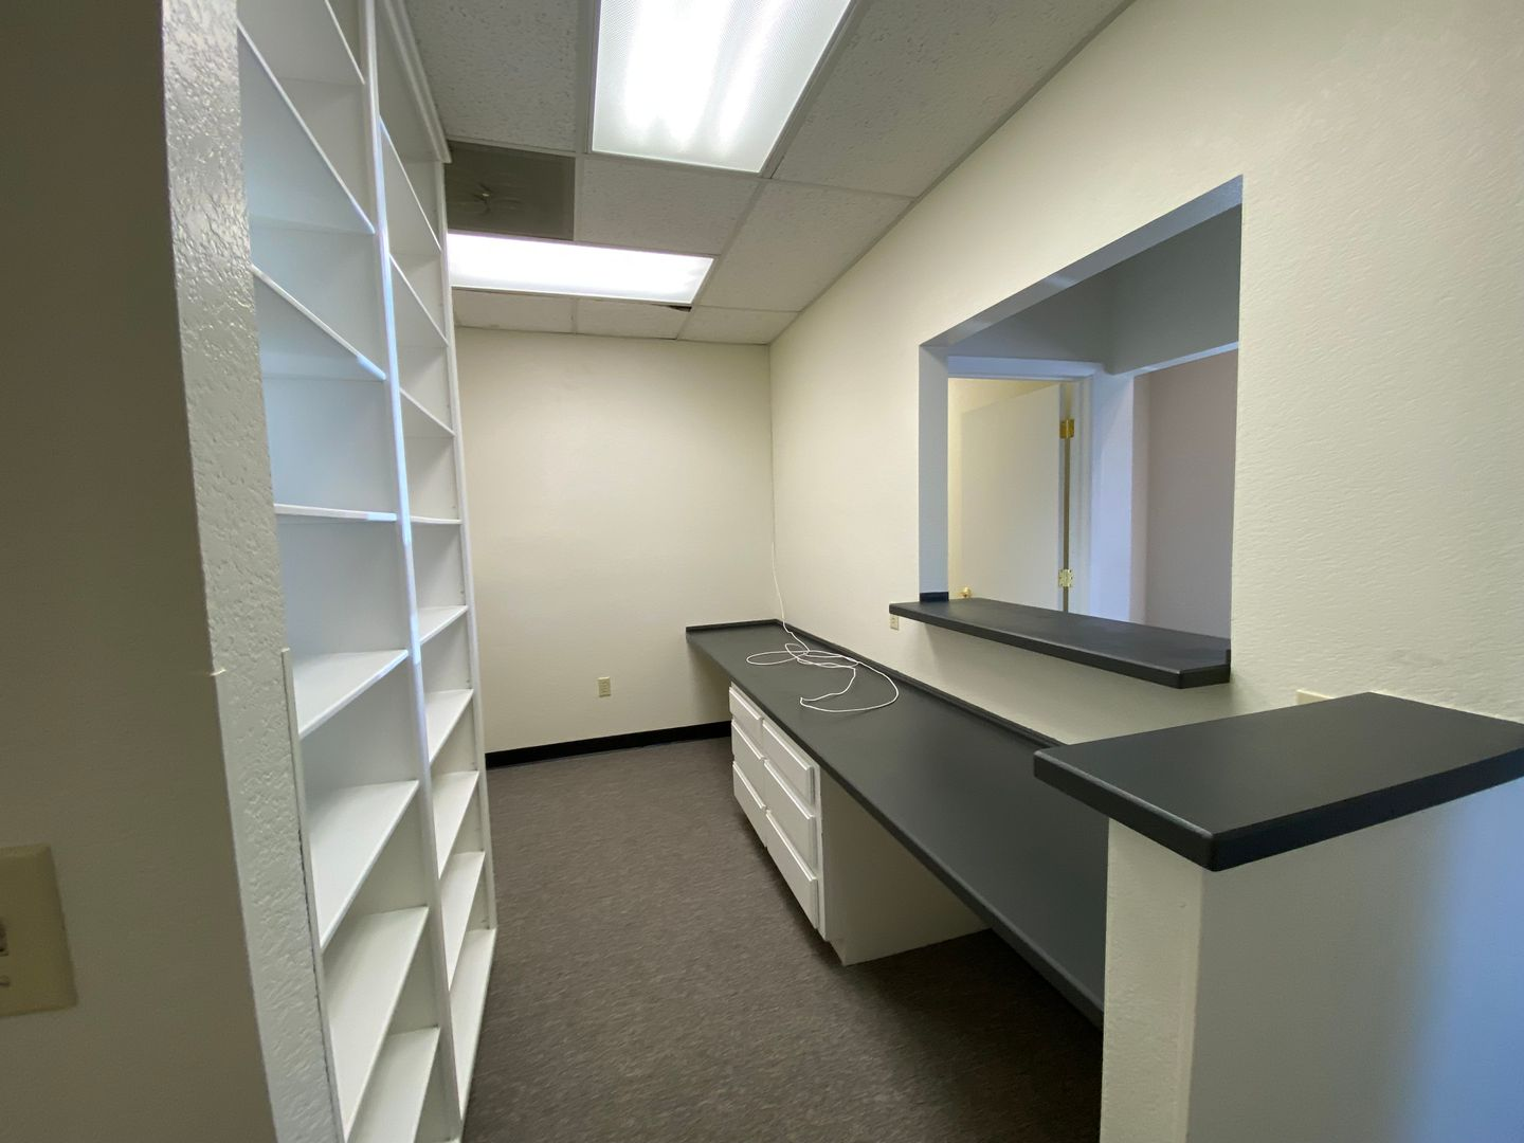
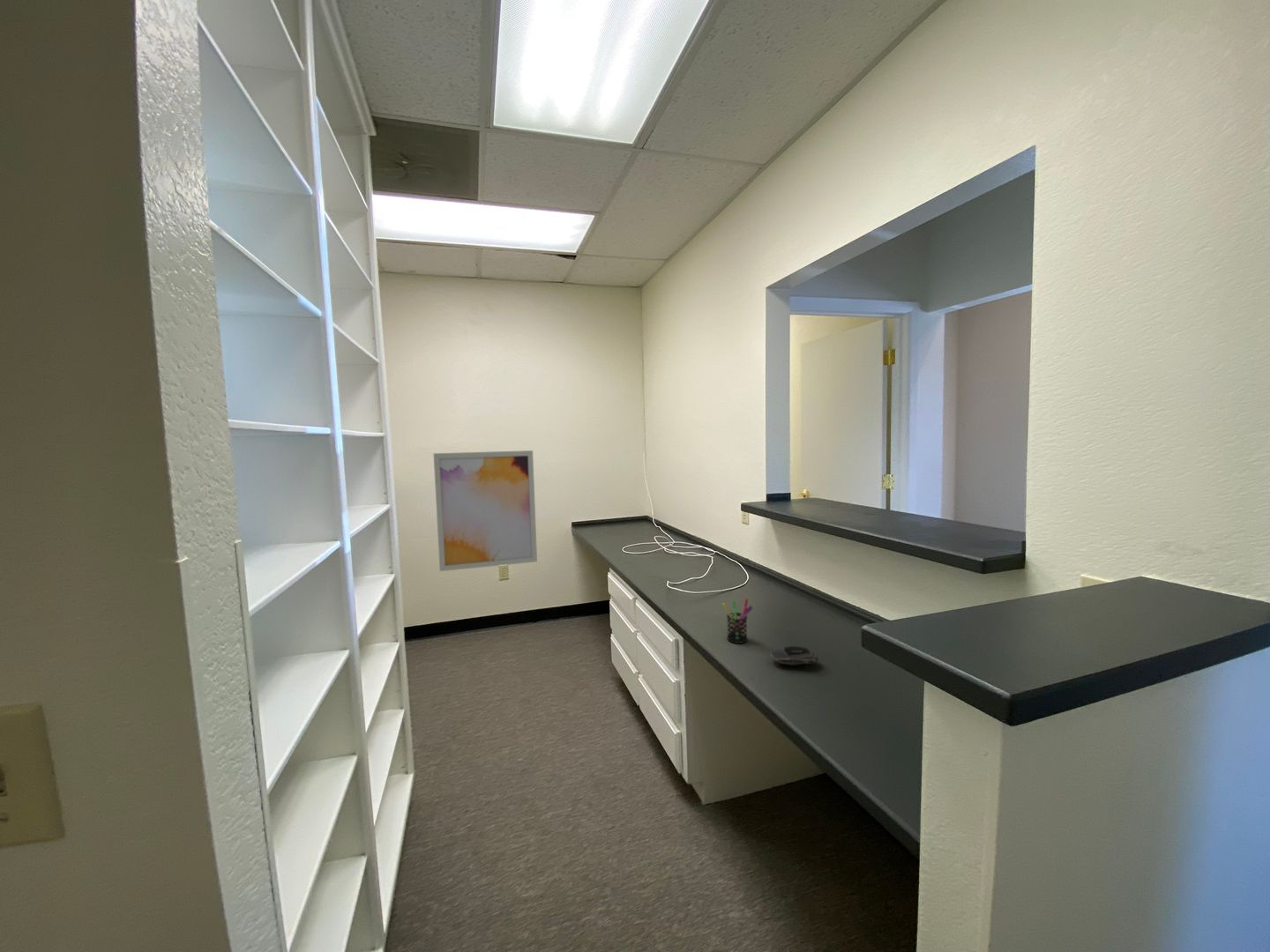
+ pen holder (736, 618)
+ wall art (487, 509)
+ computer mouse (795, 655)
